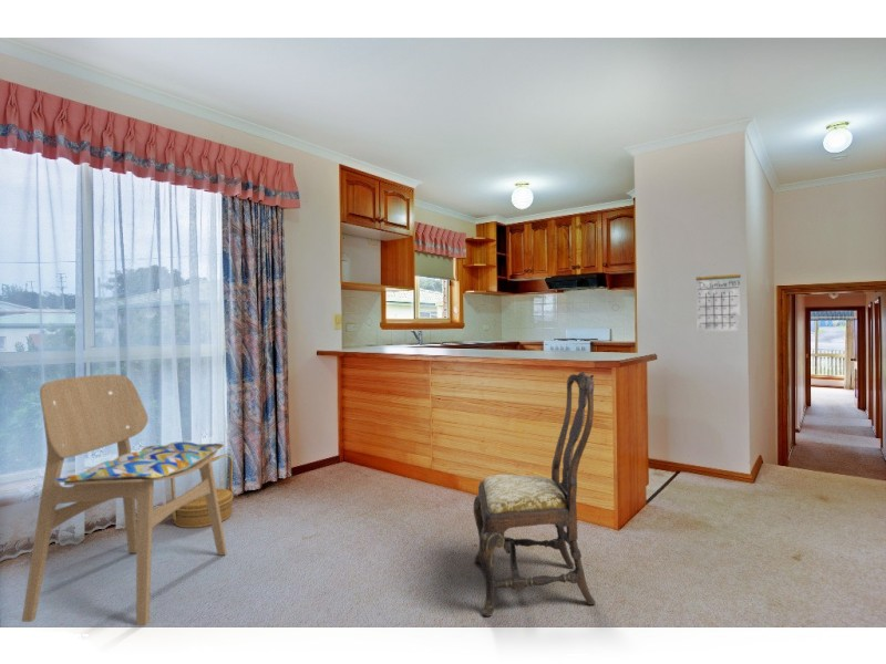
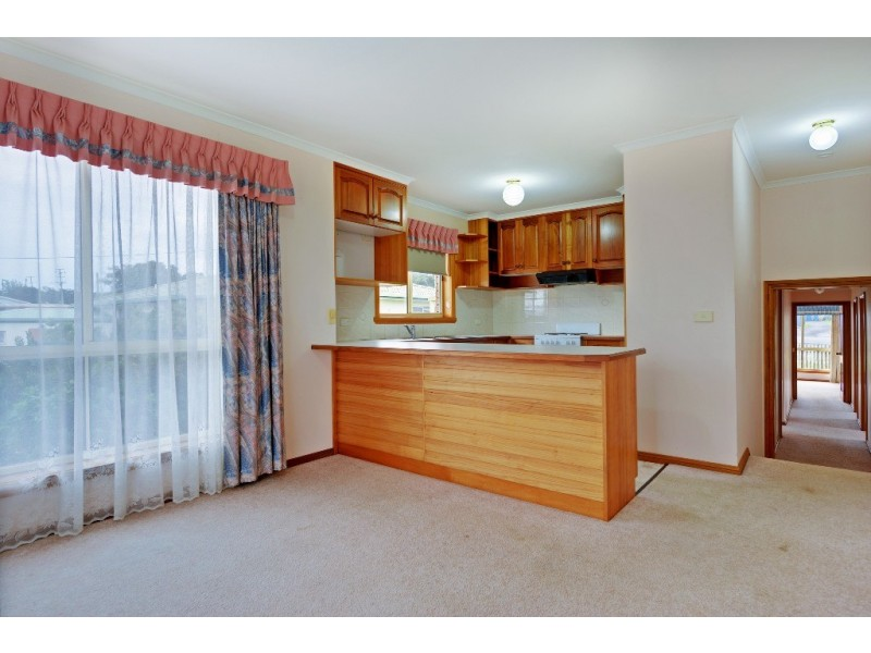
- dining chair (134, 480)
- basket (203, 496)
- dining chair (529, 478)
- calendar (718, 297)
